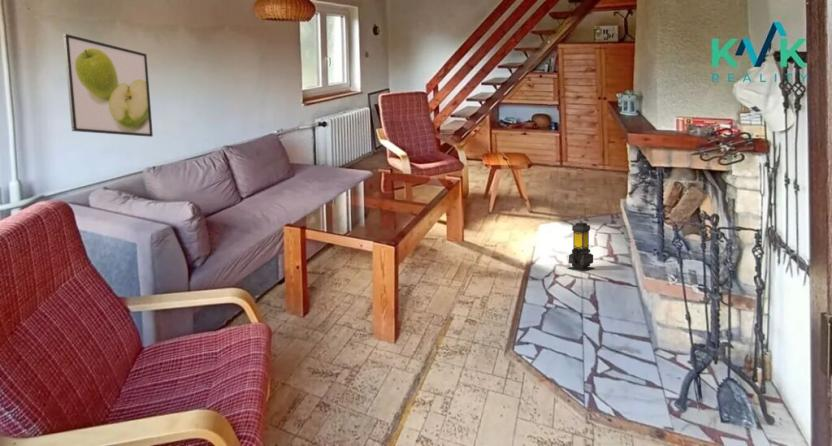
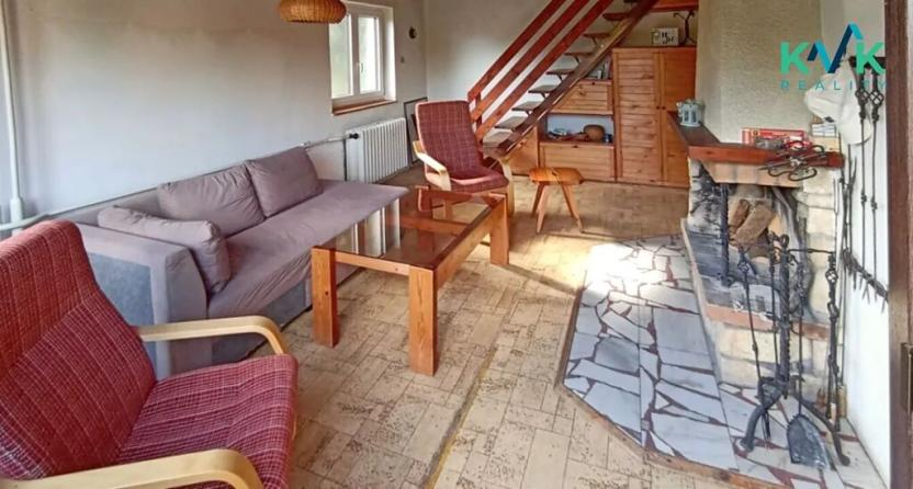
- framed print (111, 89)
- lantern (579, 246)
